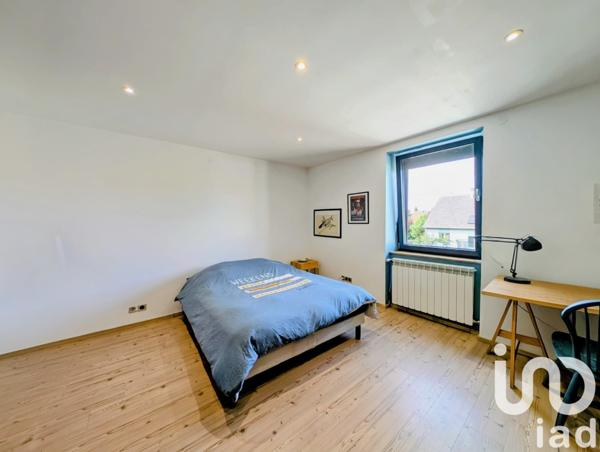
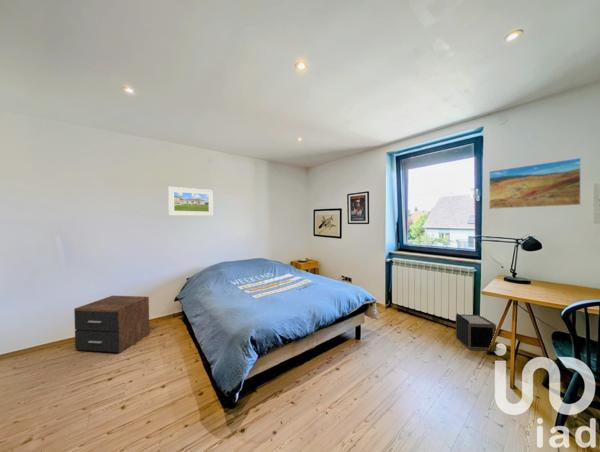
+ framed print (530, 186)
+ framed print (192, 202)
+ storage cube (474, 330)
+ nightstand (114, 322)
